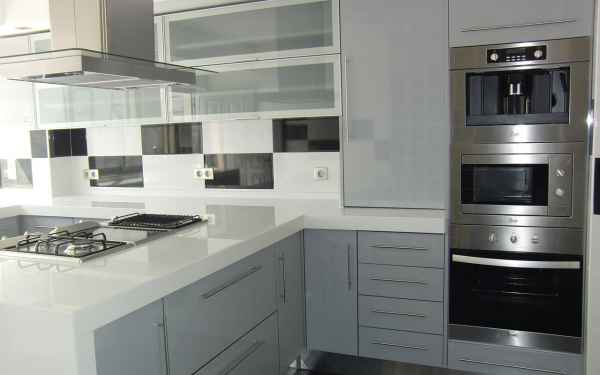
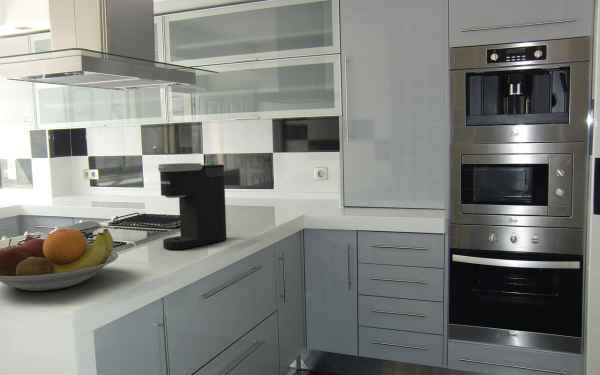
+ fruit bowl (50, 255)
+ coffee maker (193, 203)
